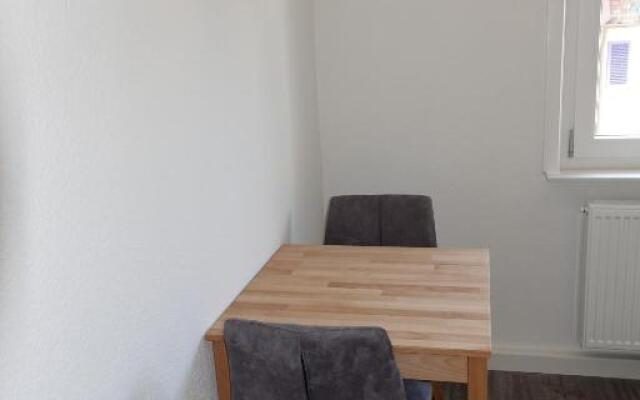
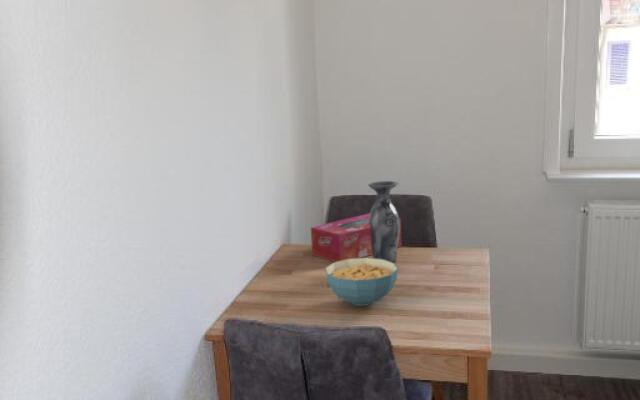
+ cereal bowl (361, 285)
+ tissue box (356, 236)
+ vase (384, 226)
